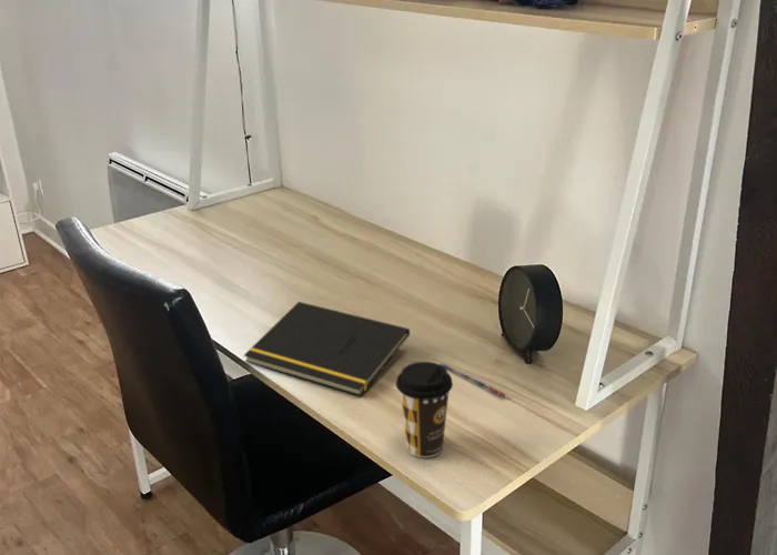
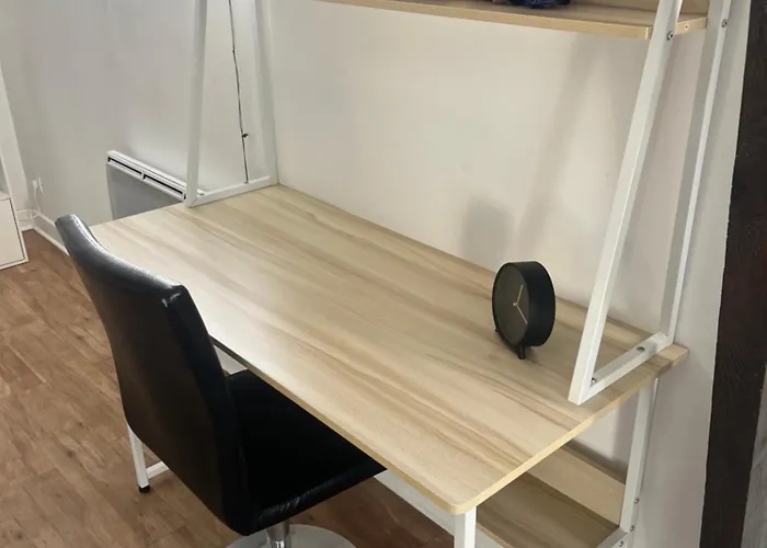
- notepad (326, 344)
- coffee cup (424, 411)
- pen (471, 379)
